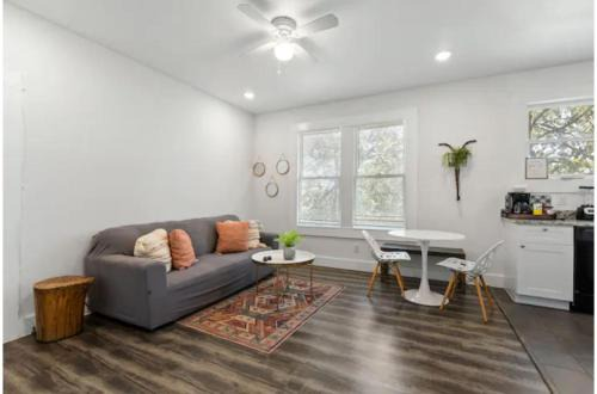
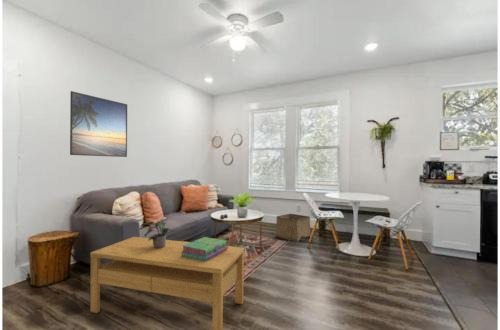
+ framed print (101, 127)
+ storage bin (293, 226)
+ stack of books (205, 247)
+ potted plant (156, 234)
+ coffee table (169, 278)
